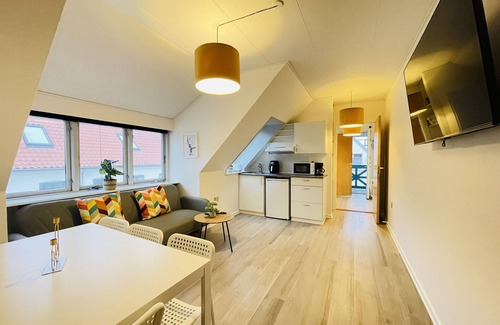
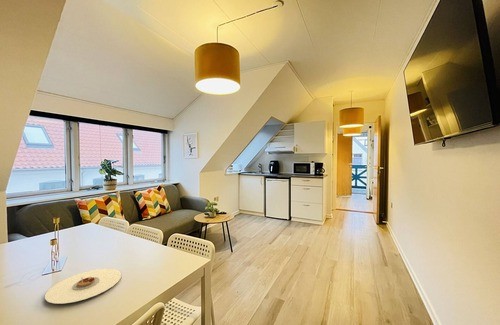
+ plate (86, 281)
